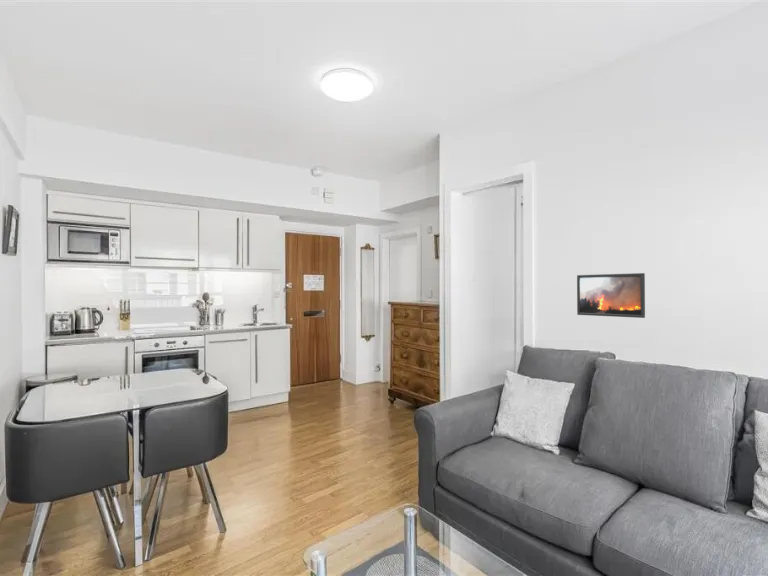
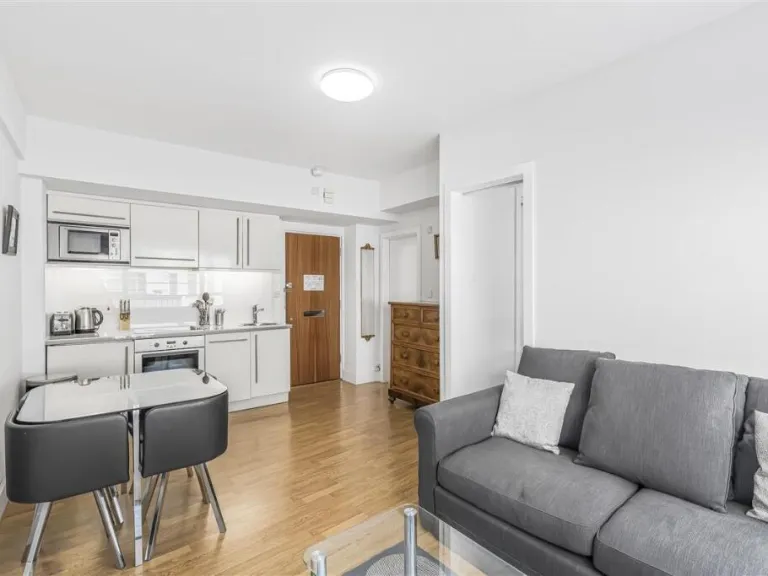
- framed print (609, 295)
